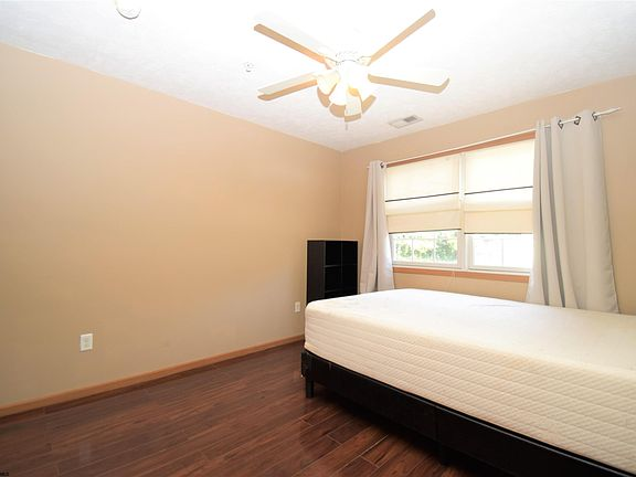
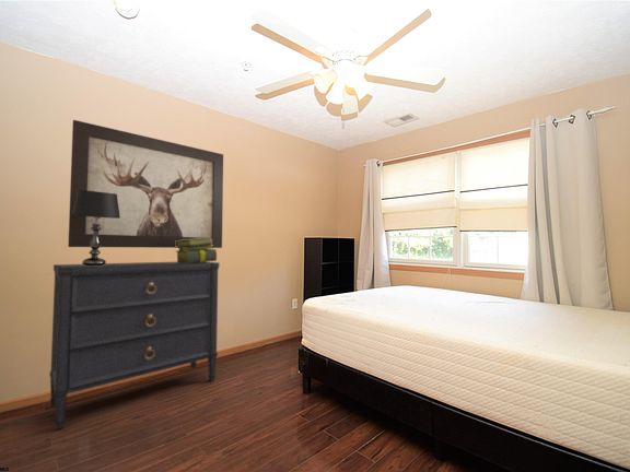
+ wall art (158, 193)
+ dresser (141, 327)
+ stack of books (196, 249)
+ table lamp (95, 228)
